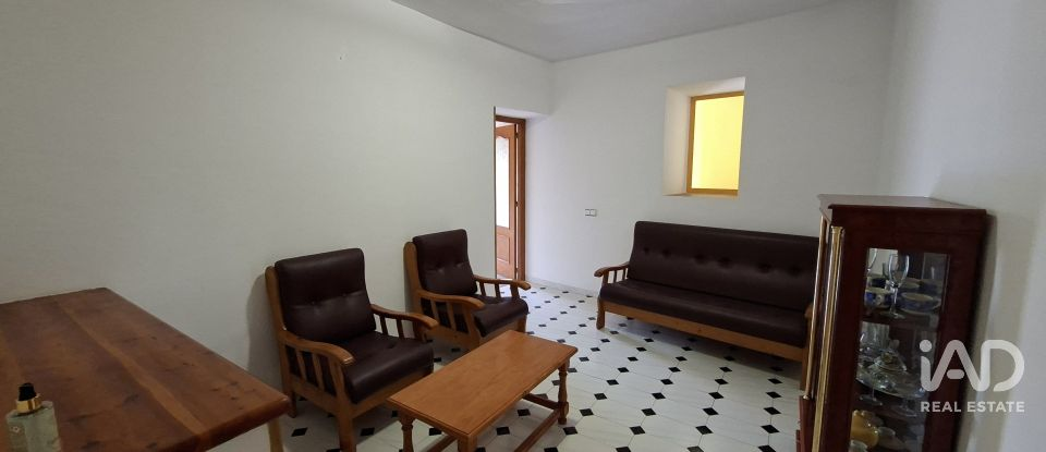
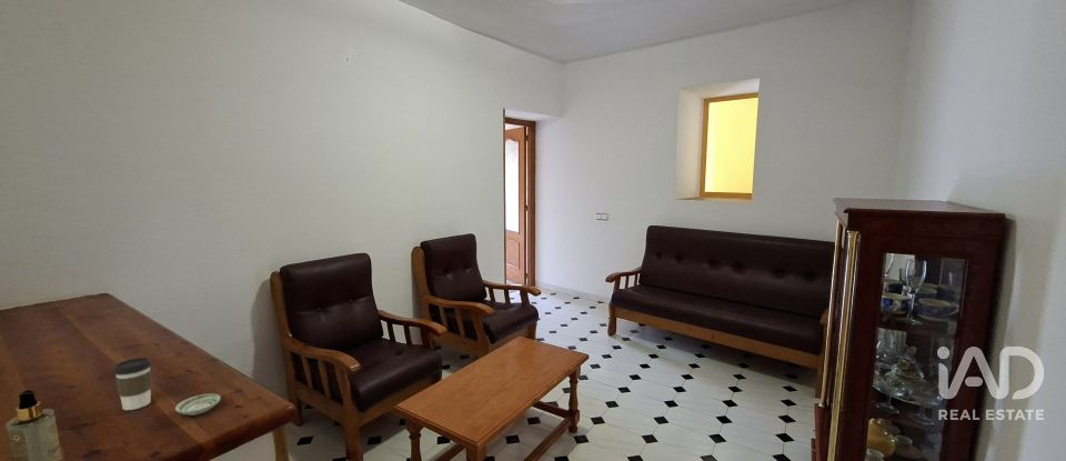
+ saucer (198, 405)
+ coffee cup (134, 383)
